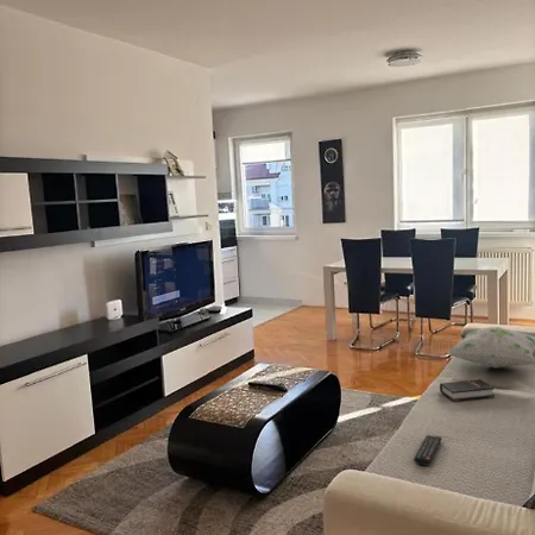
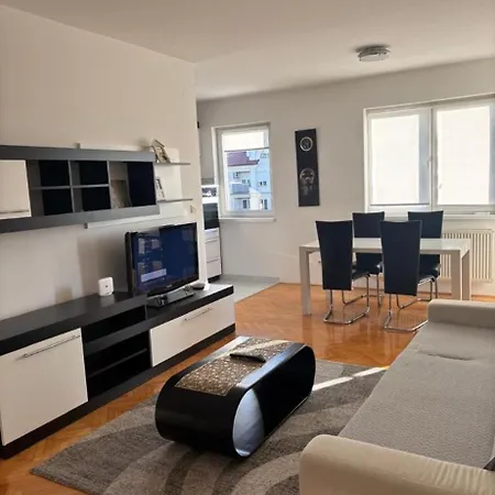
- hardback book (466, 389)
- remote control (428, 449)
- decorative pillow (495, 346)
